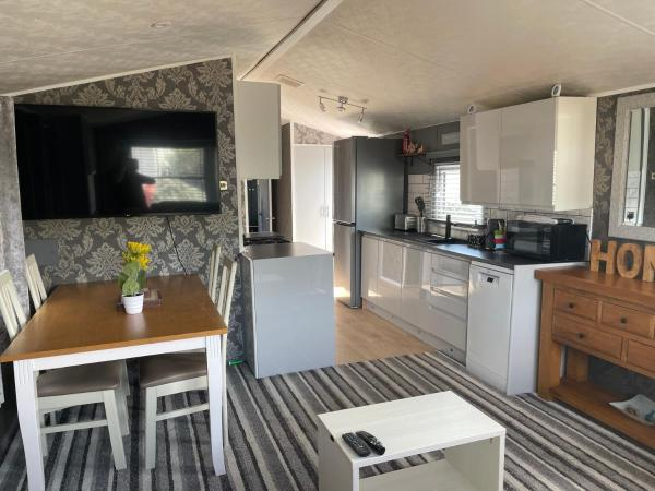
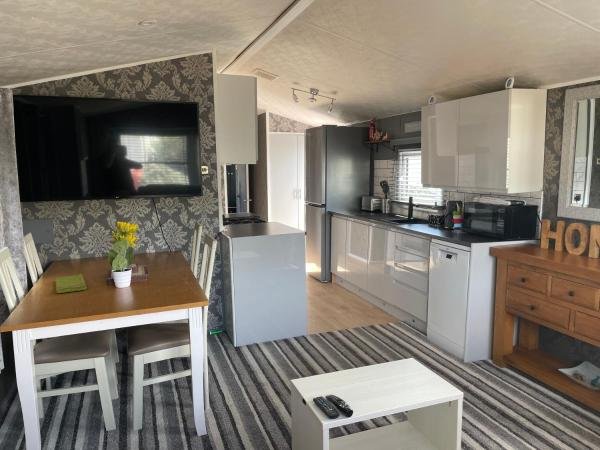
+ dish towel (70, 282)
